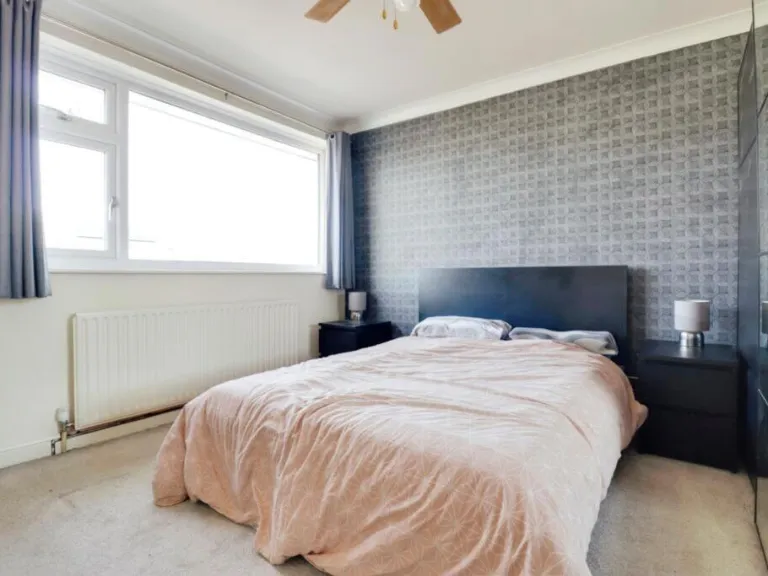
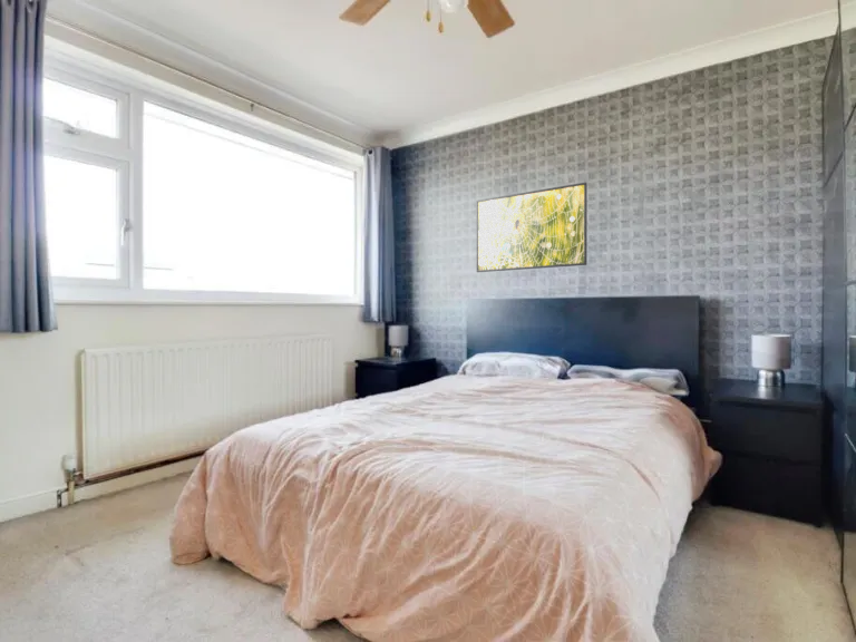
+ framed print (527, 230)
